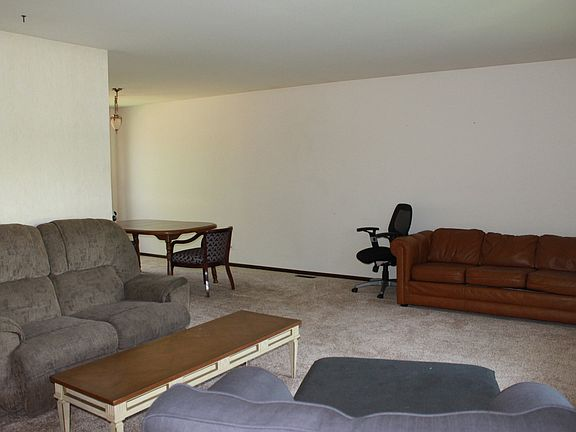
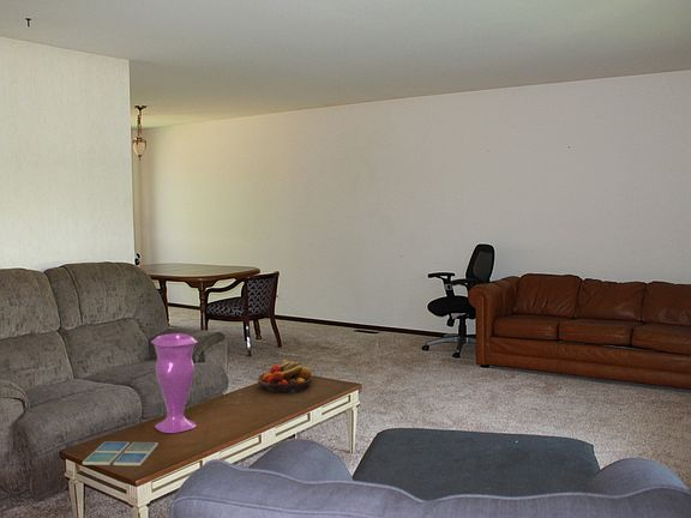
+ drink coaster (120, 452)
+ vase (174, 381)
+ fruit bowl (284, 374)
